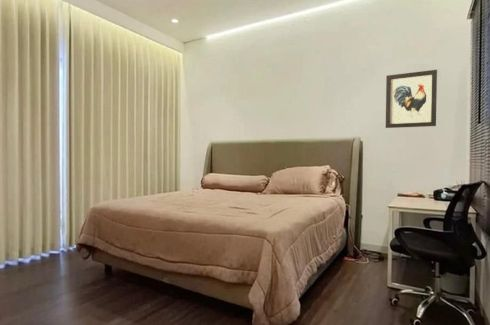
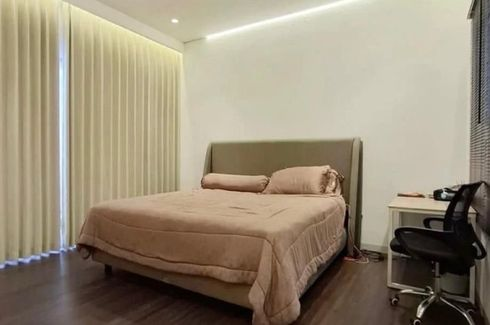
- wall art (410, 100)
